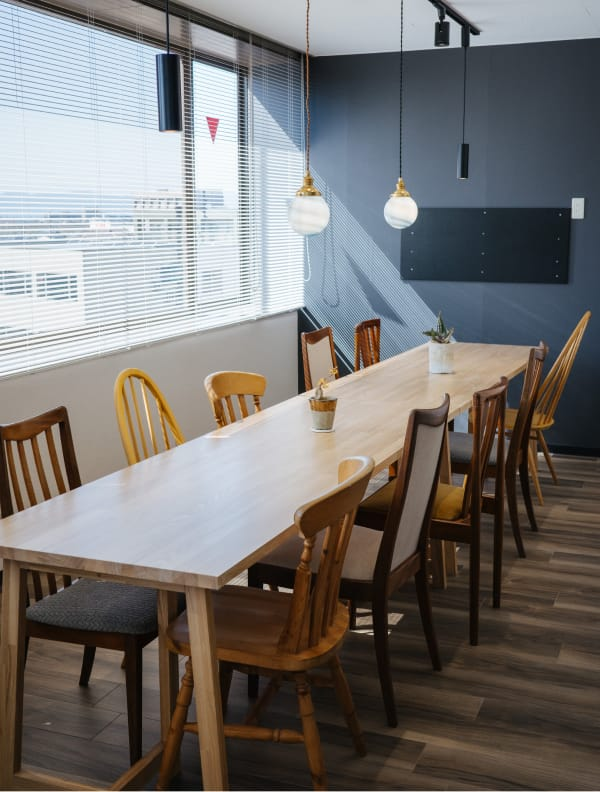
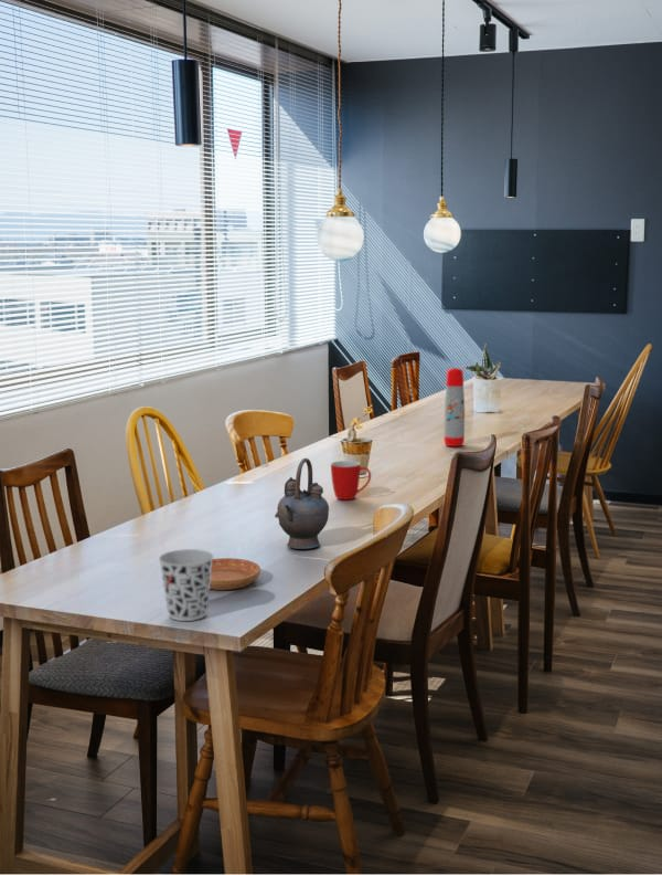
+ mug (351, 481)
+ teapot (299, 504)
+ saucer (224, 574)
+ cup (186, 586)
+ water bottle (455, 407)
